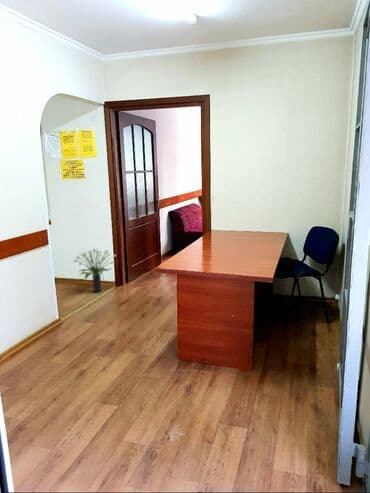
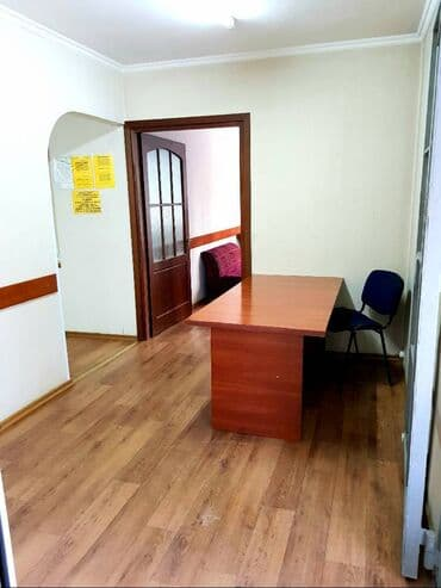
- potted plant (97, 270)
